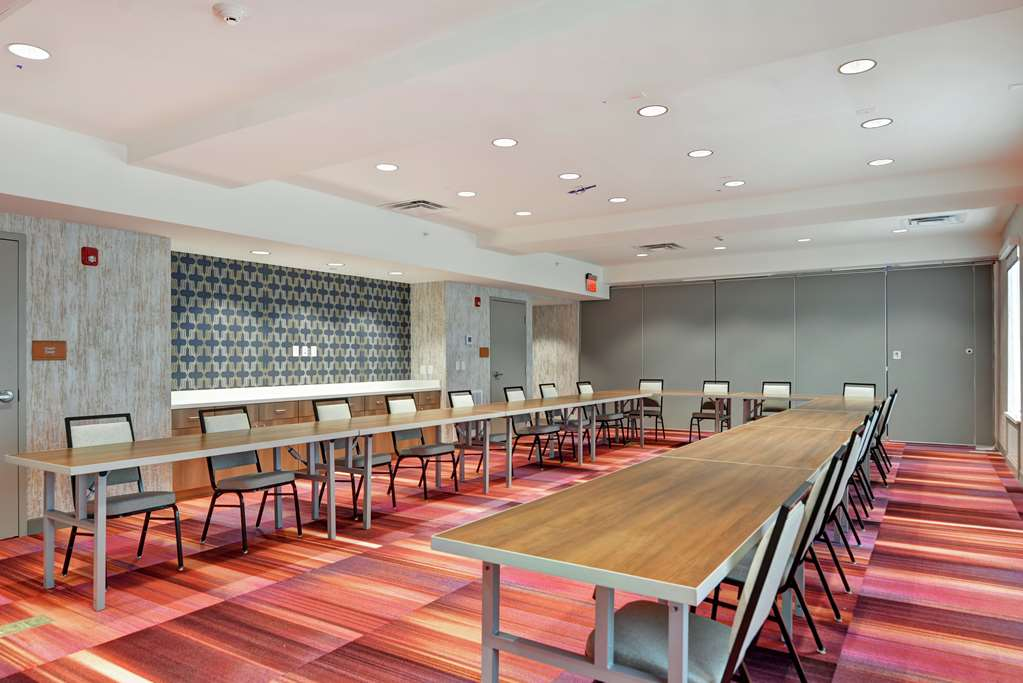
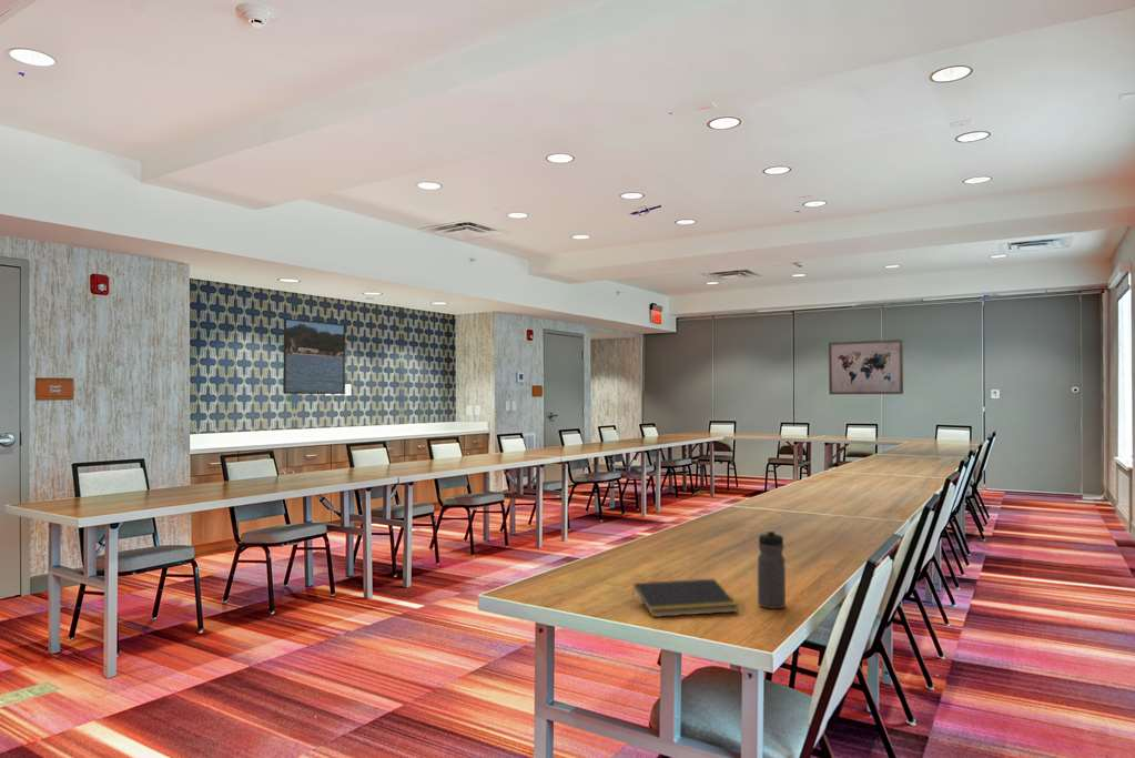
+ water bottle (771, 567)
+ wall art (864, 367)
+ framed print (315, 357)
+ notepad (685, 596)
